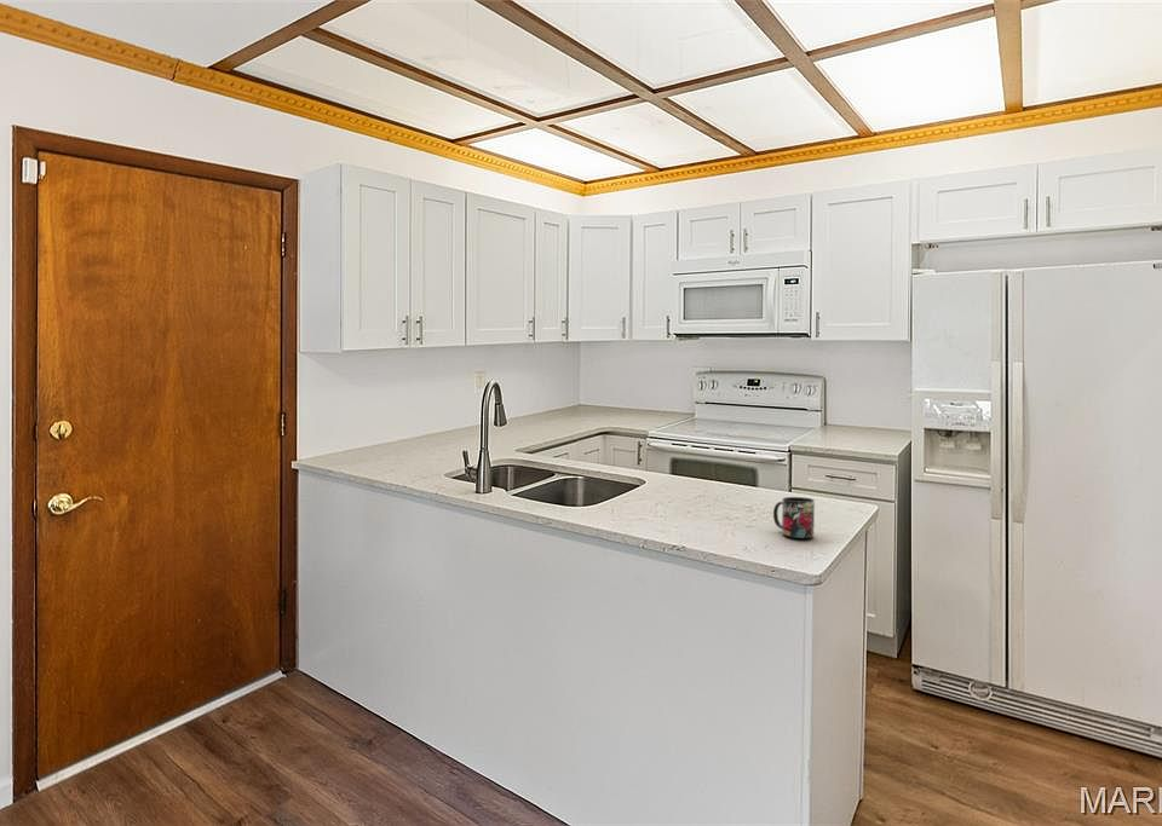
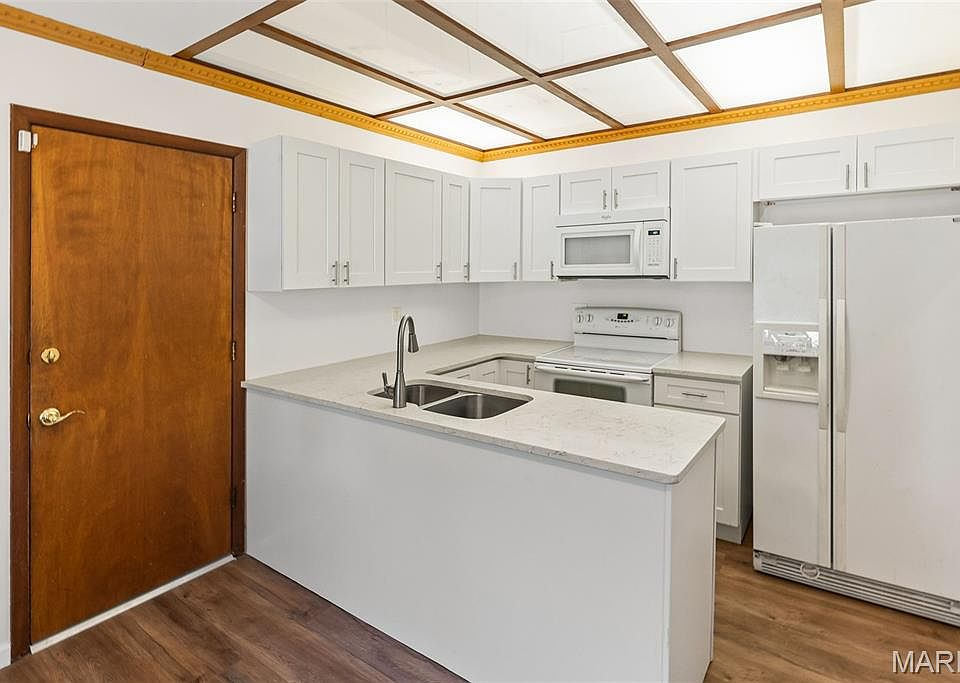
- mug (792, 515)
